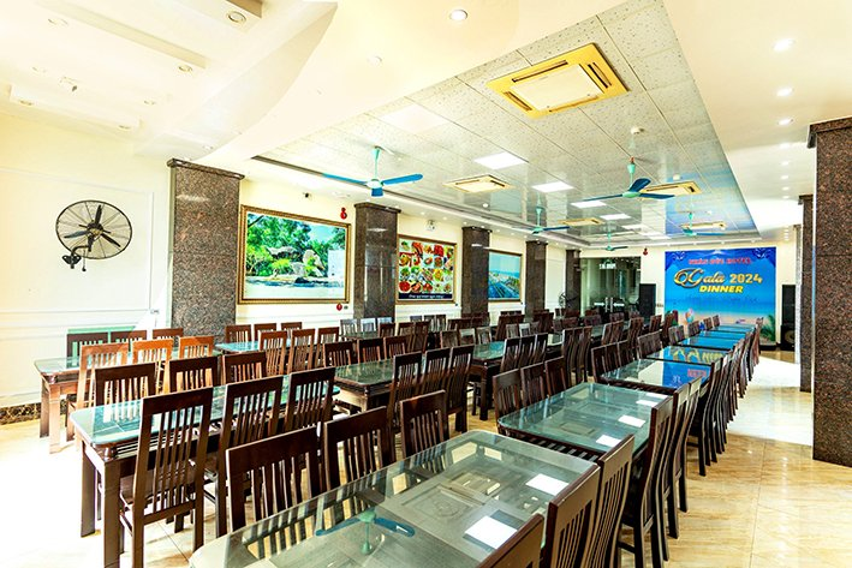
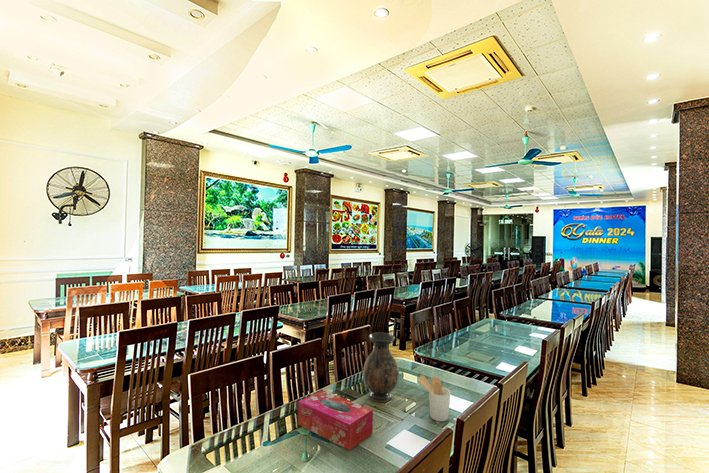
+ vase (381, 366)
+ utensil holder (433, 396)
+ tissue box (334, 417)
